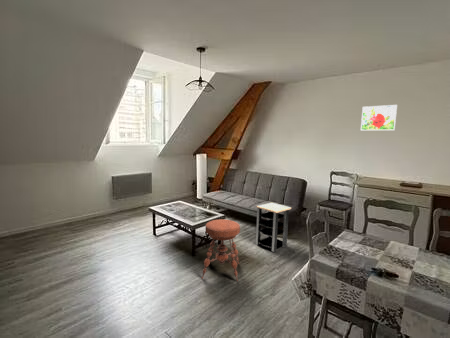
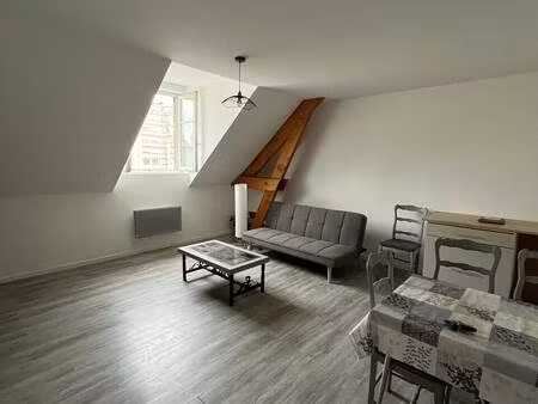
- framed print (378, 118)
- stool (222, 247)
- side table (272, 226)
